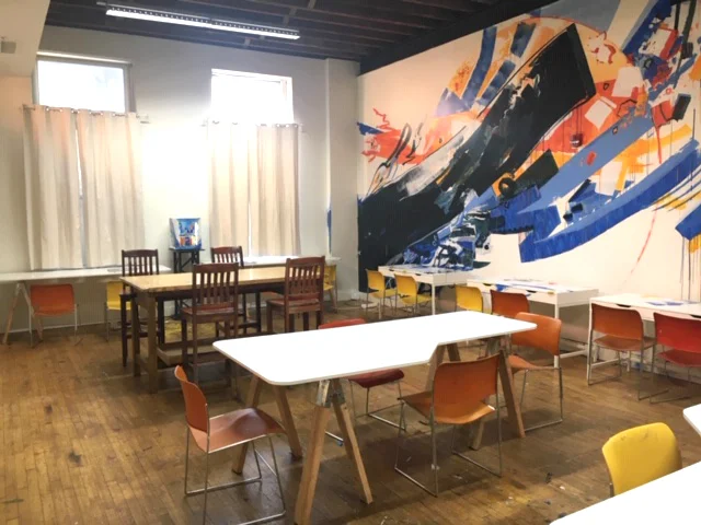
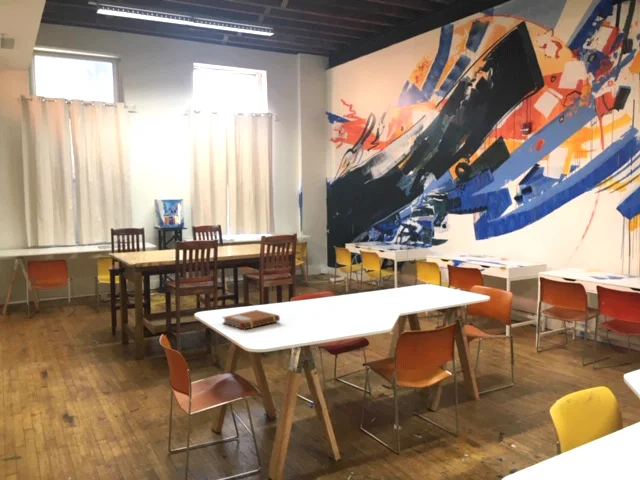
+ notebook (250, 319)
